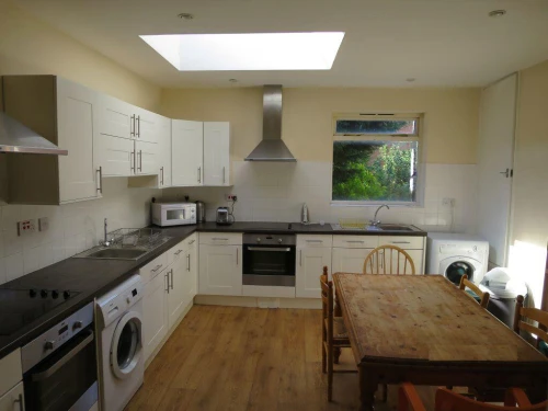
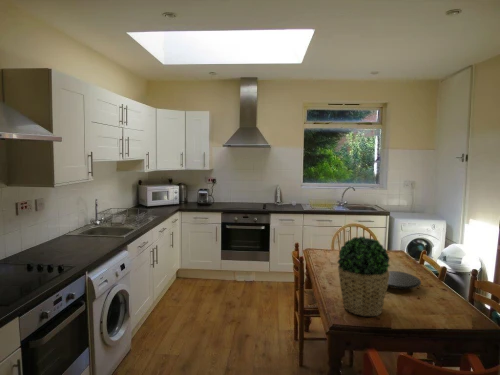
+ potted plant (362, 273)
+ plate (397, 281)
